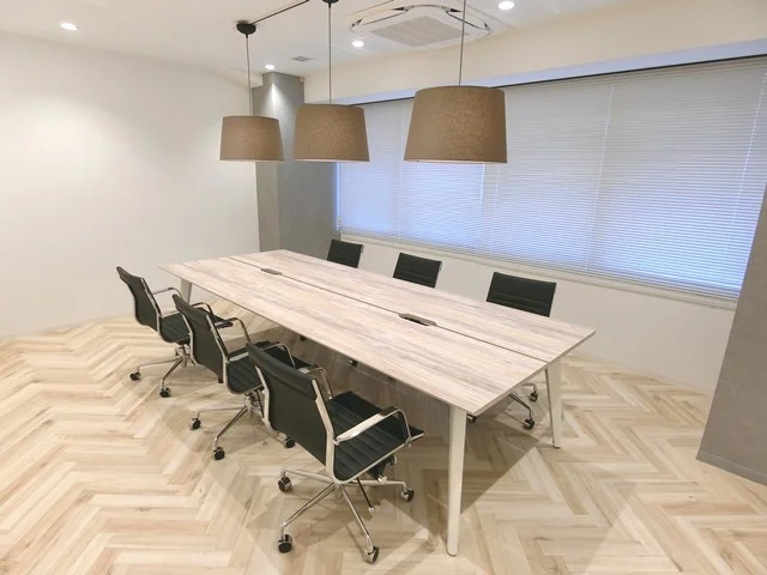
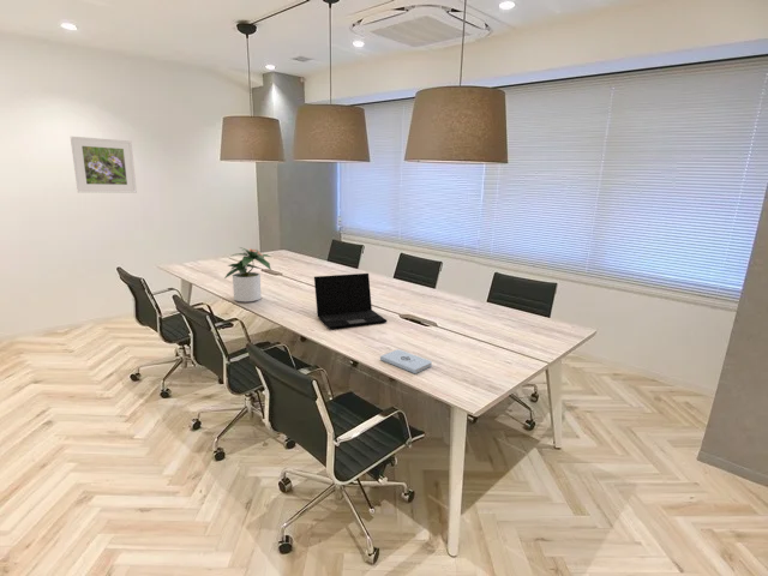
+ laptop (349, 299)
+ notepad (406, 360)
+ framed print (104, 166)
+ potted plant (250, 272)
